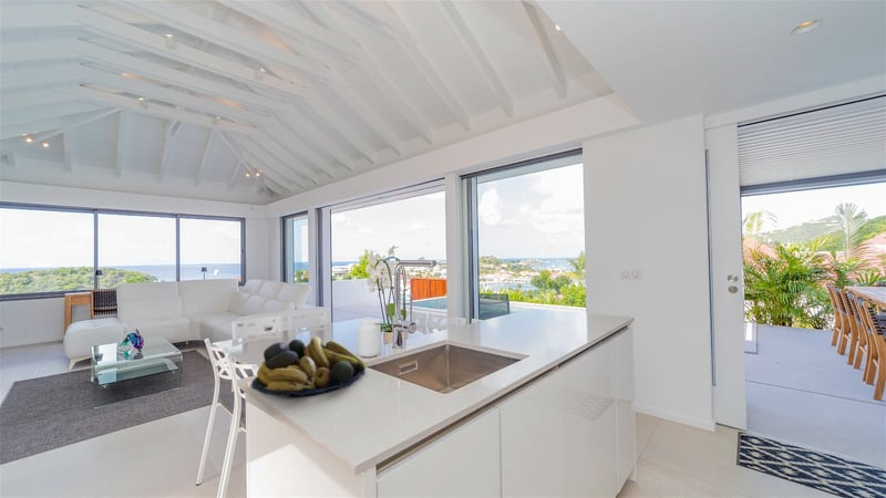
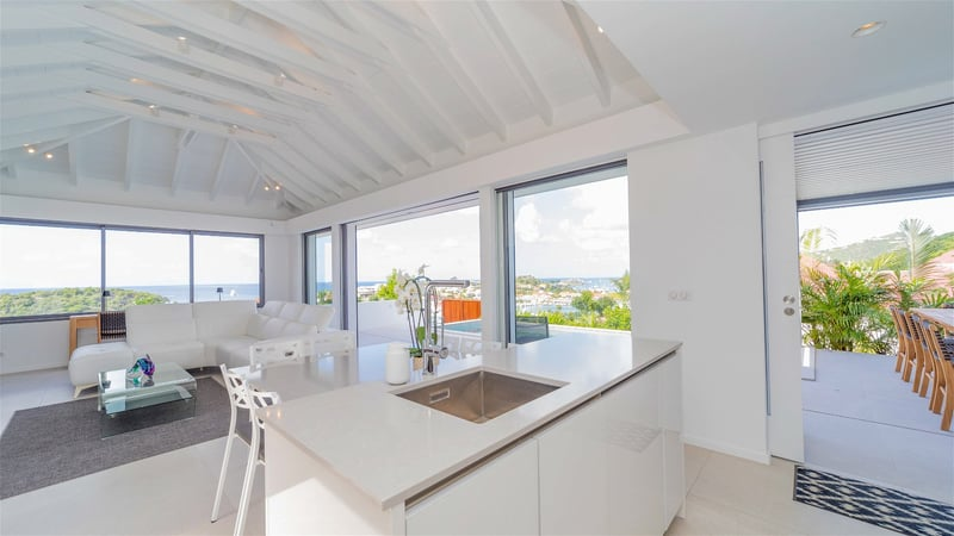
- fruit bowl (310, 357)
